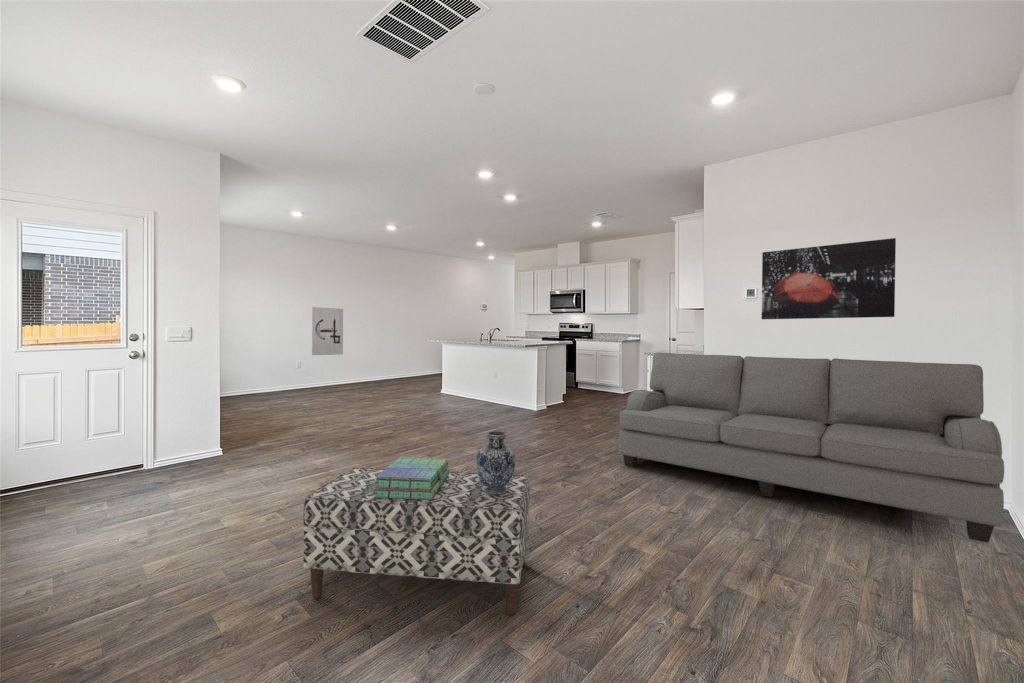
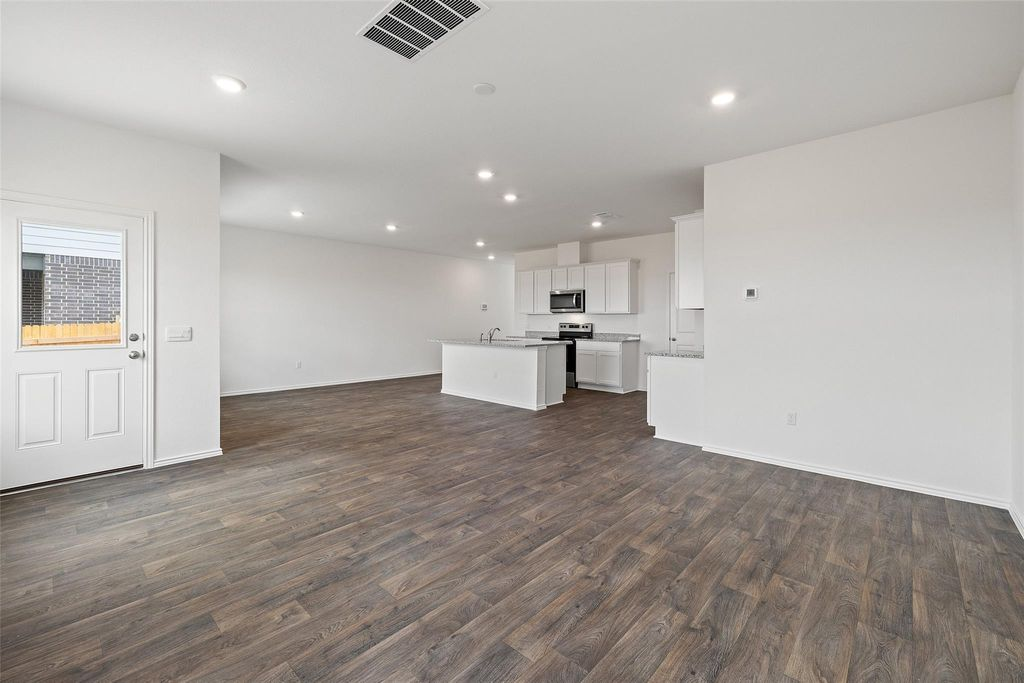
- stack of books (414, 476)
- decorative vase (495, 461)
- wall art (327, 331)
- wall art (823, 282)
- sofa (778, 419)
- bench (424, 533)
